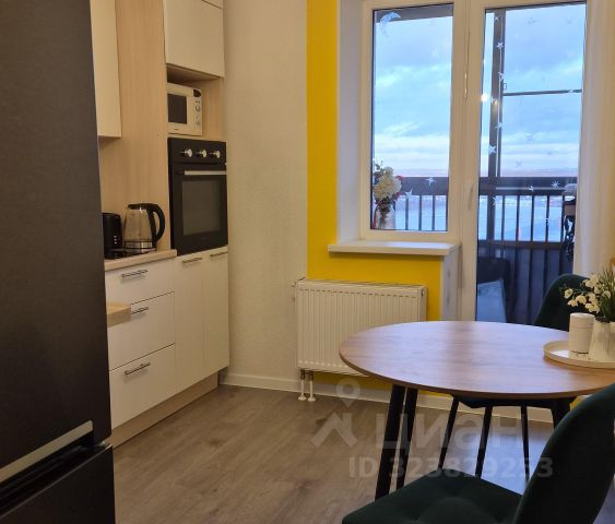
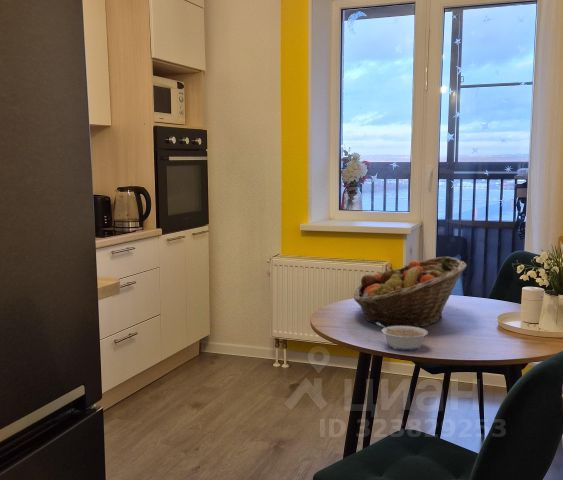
+ legume (402, 337)
+ fruit basket (408, 288)
